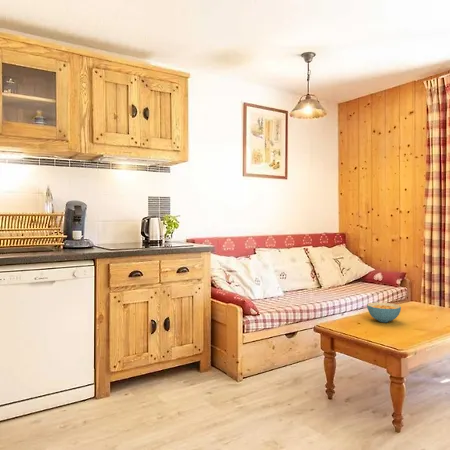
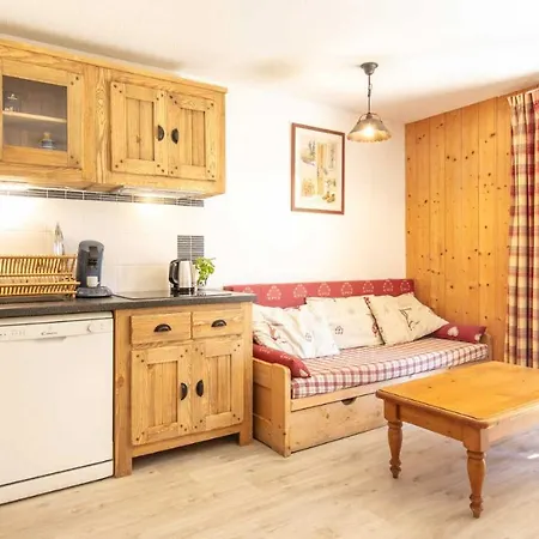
- cereal bowl (383, 313)
